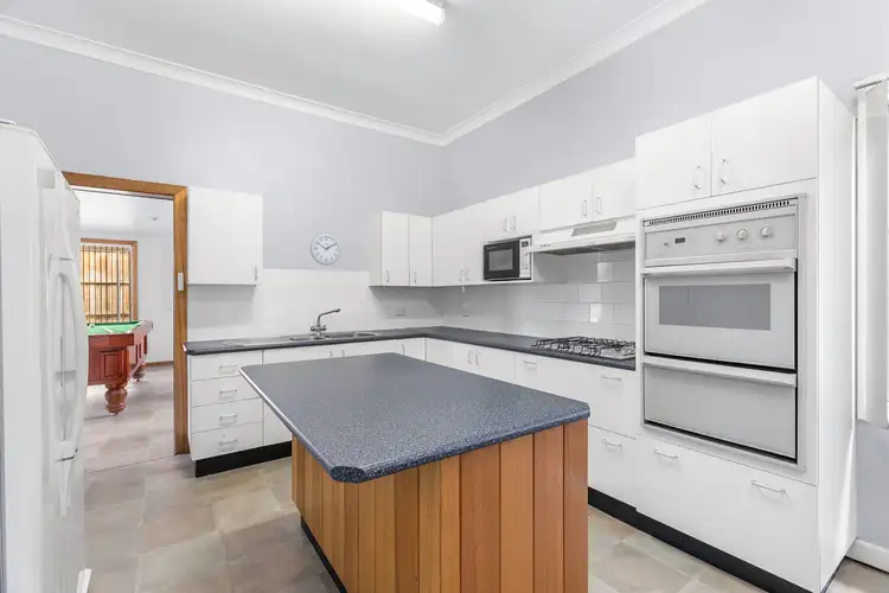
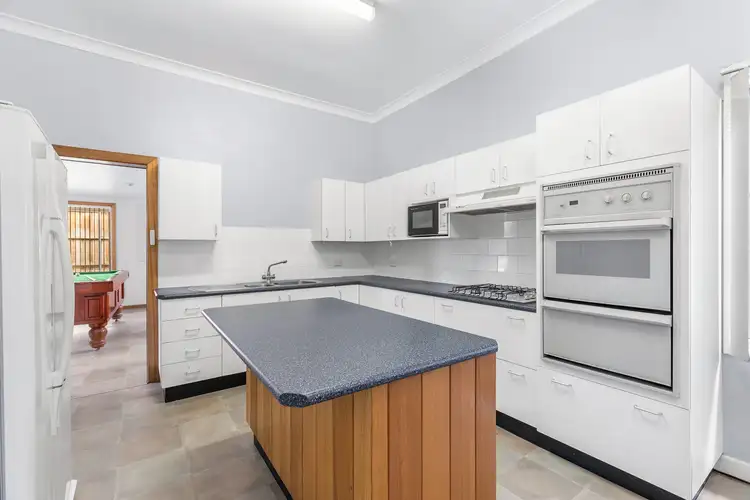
- wall clock (326, 249)
